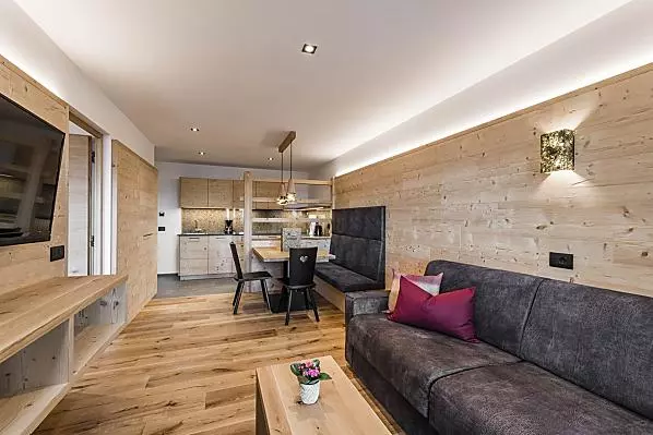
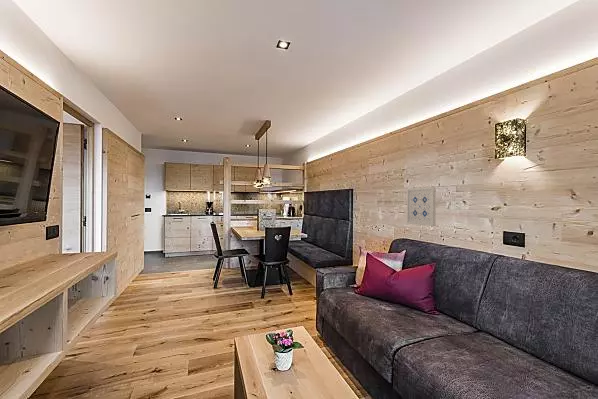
+ wall art (420, 206)
